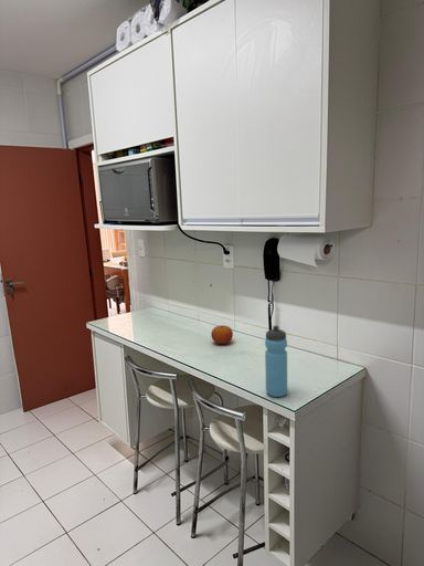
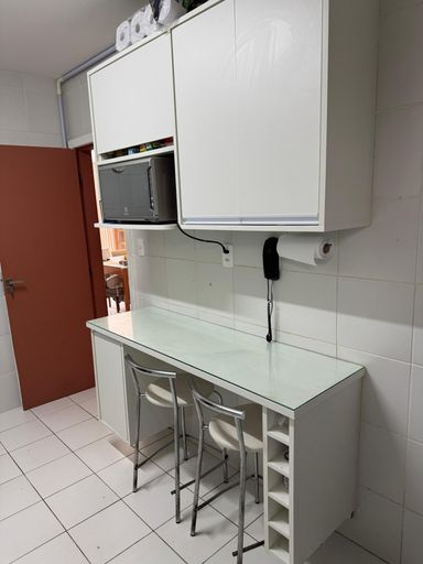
- fruit (222, 334)
- water bottle (276, 359)
